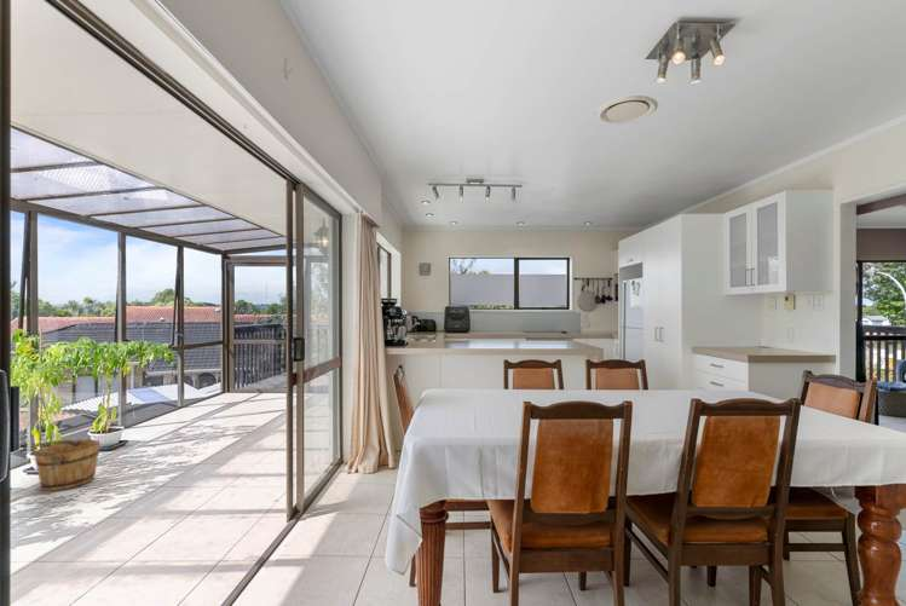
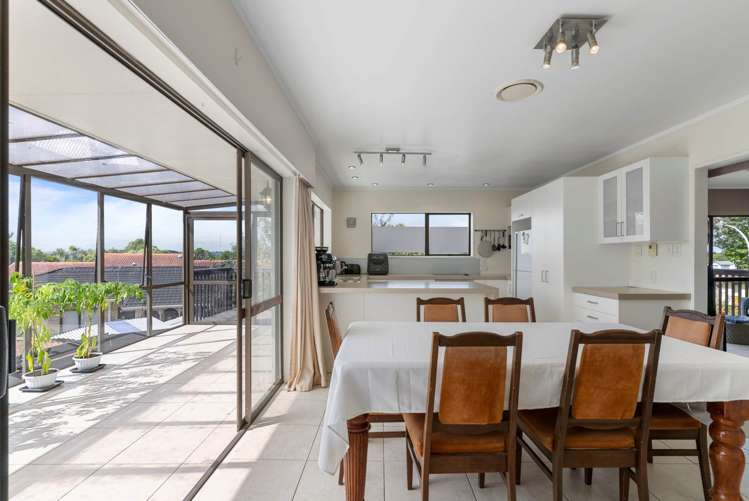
- bucket (67, 461)
